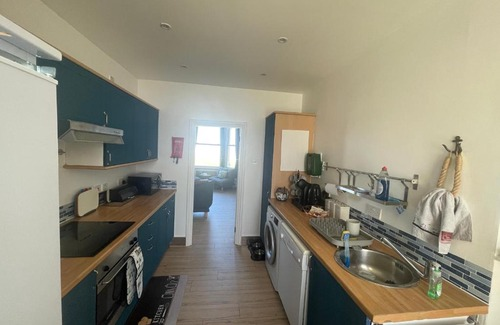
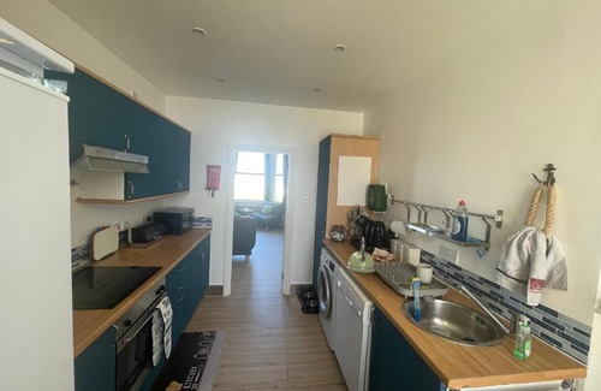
+ kettle (362, 253)
